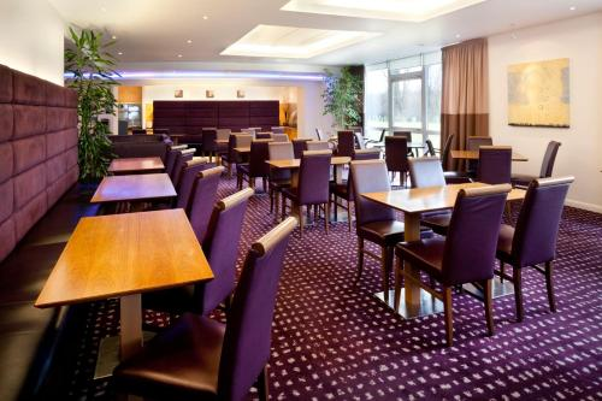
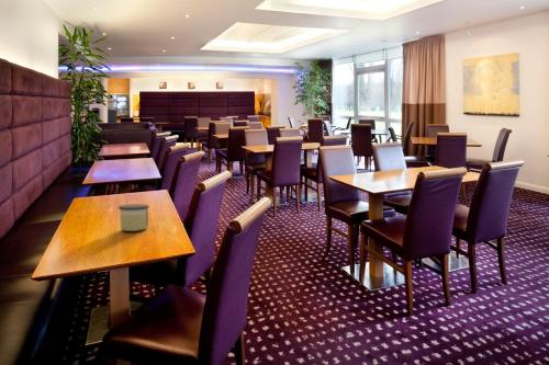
+ candle (134, 217)
